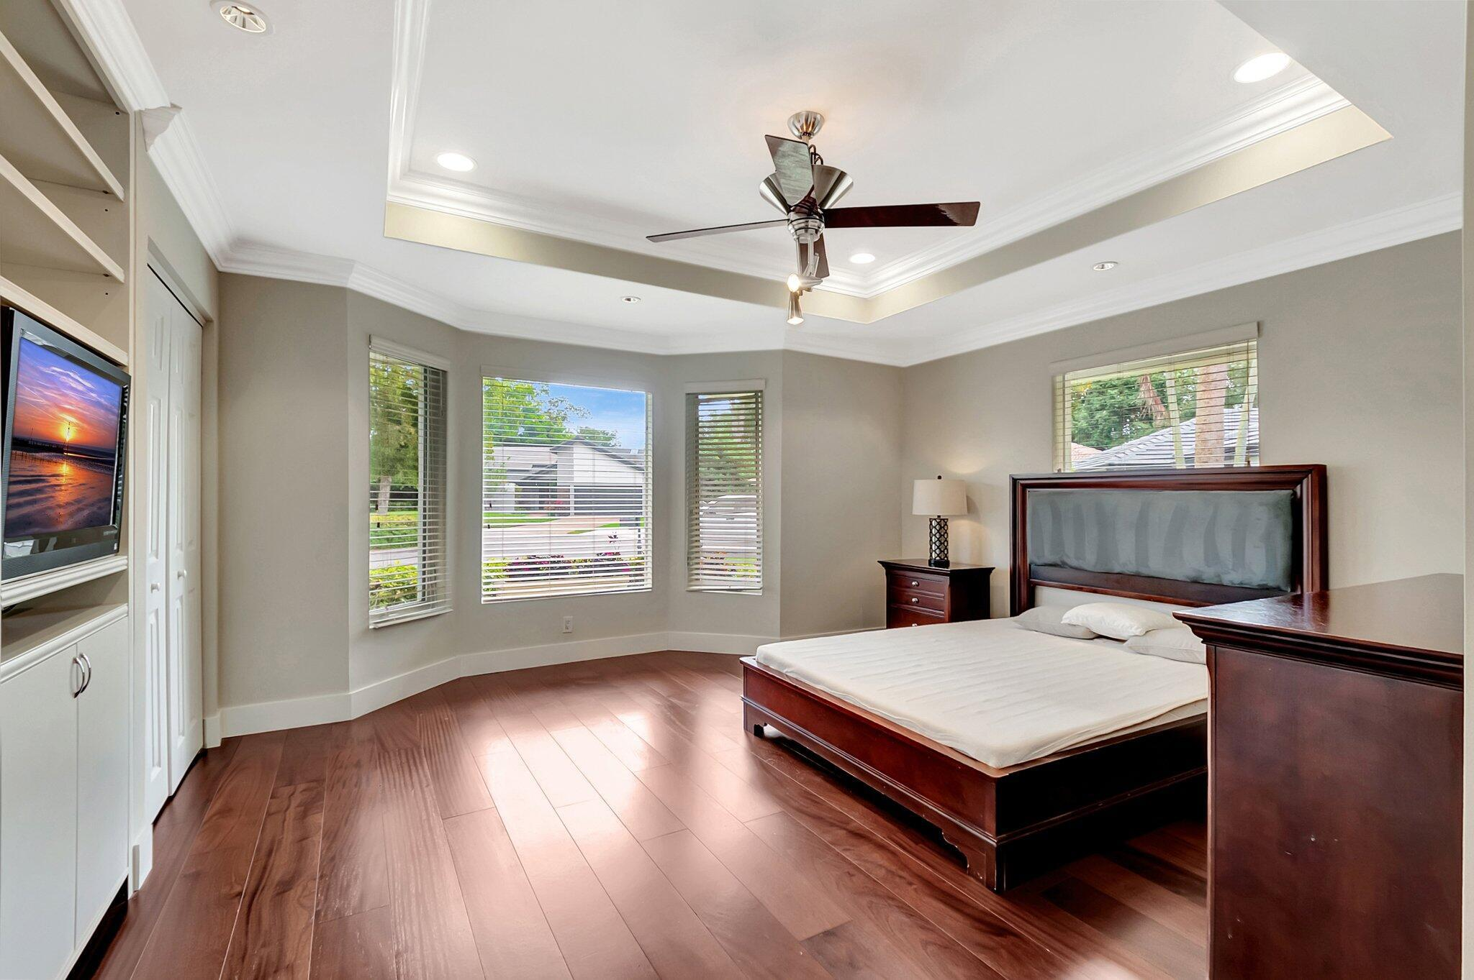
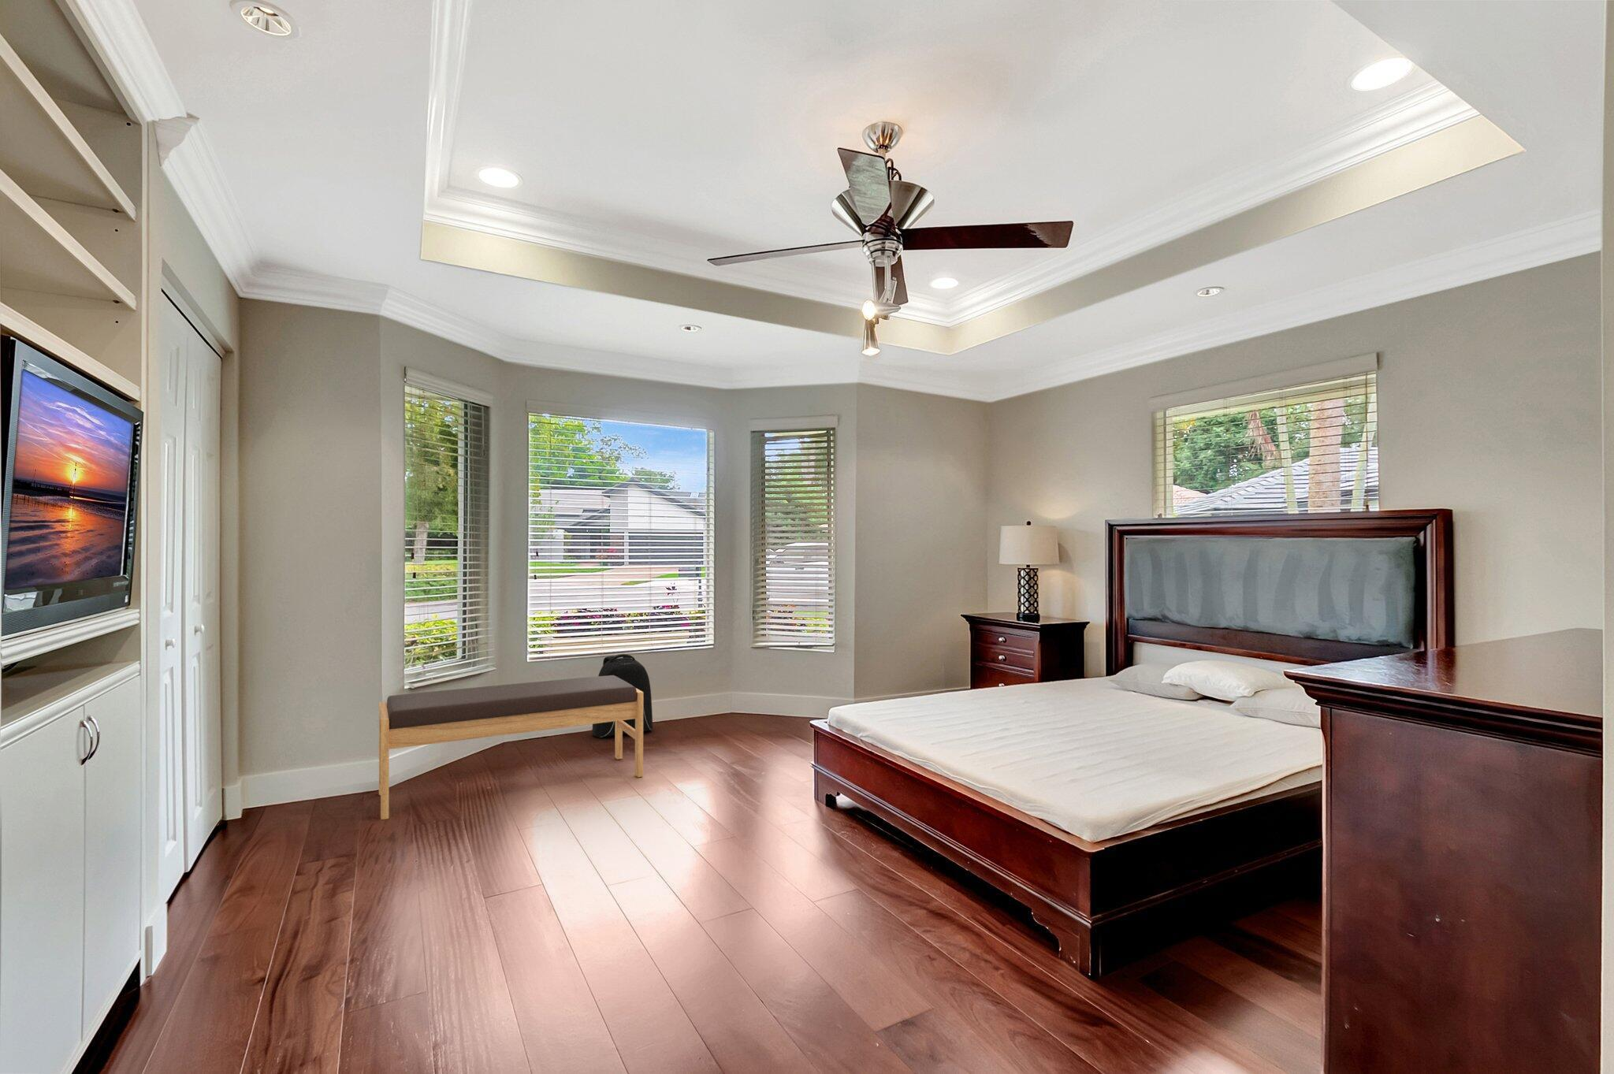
+ bench (515, 732)
+ backpack (627, 682)
